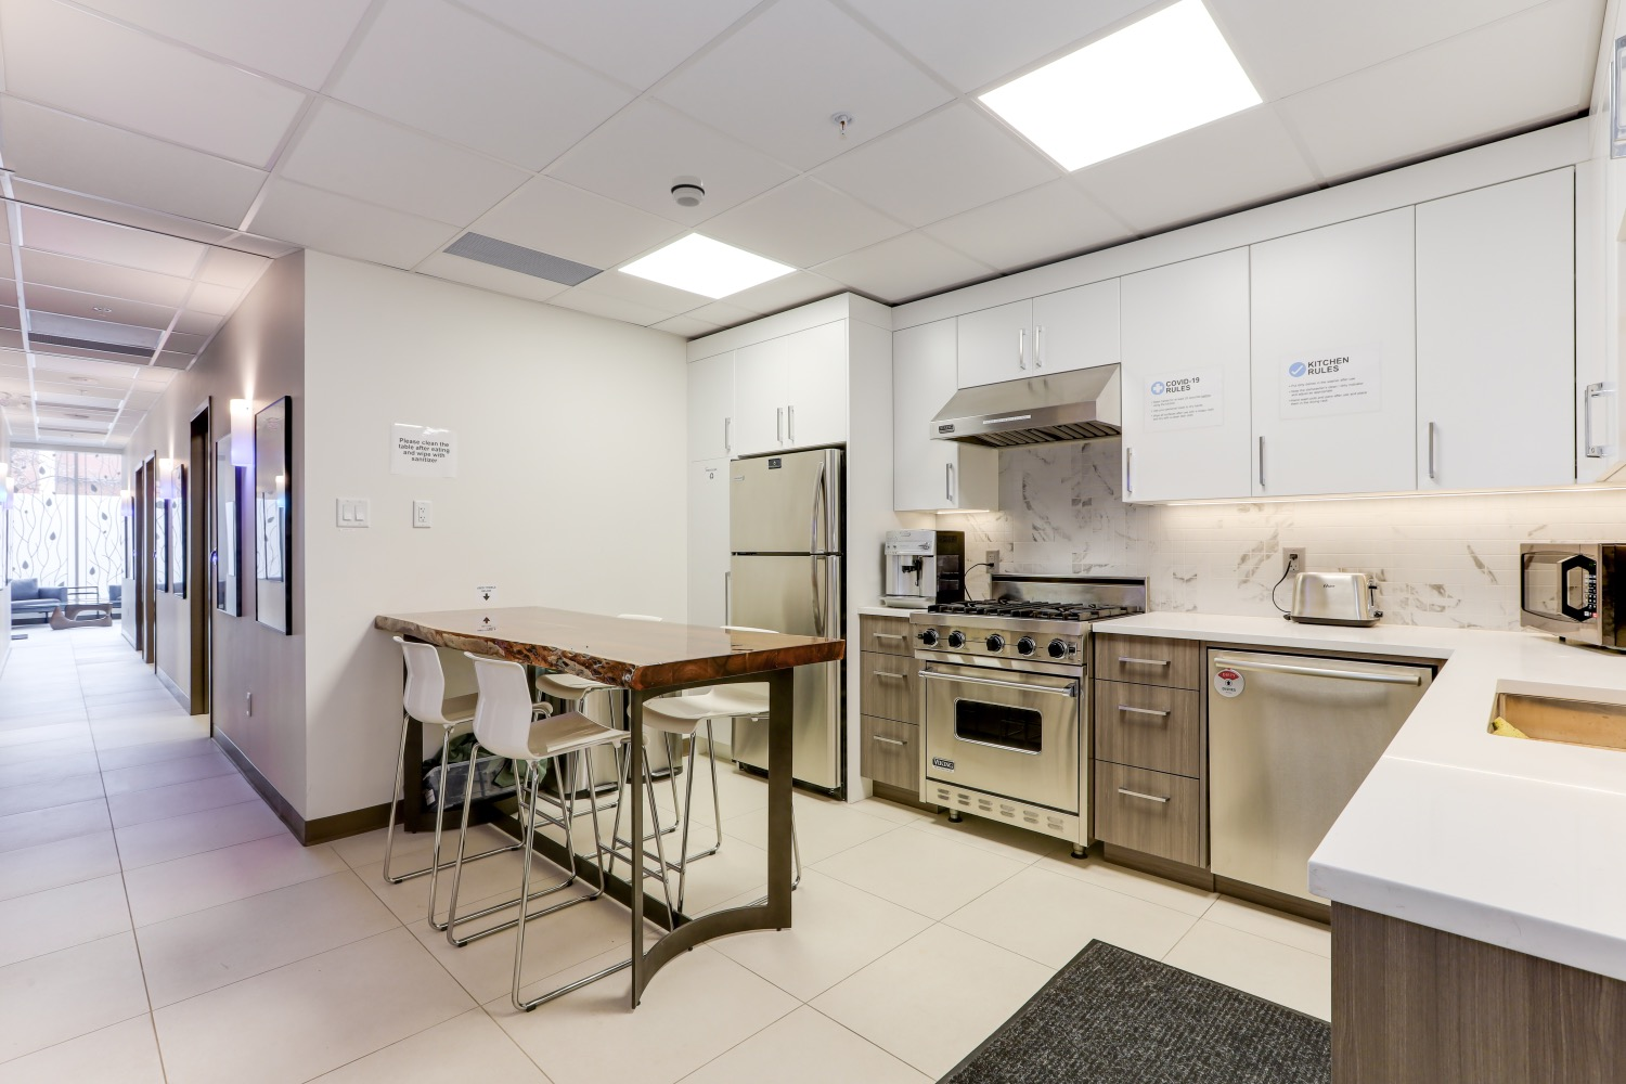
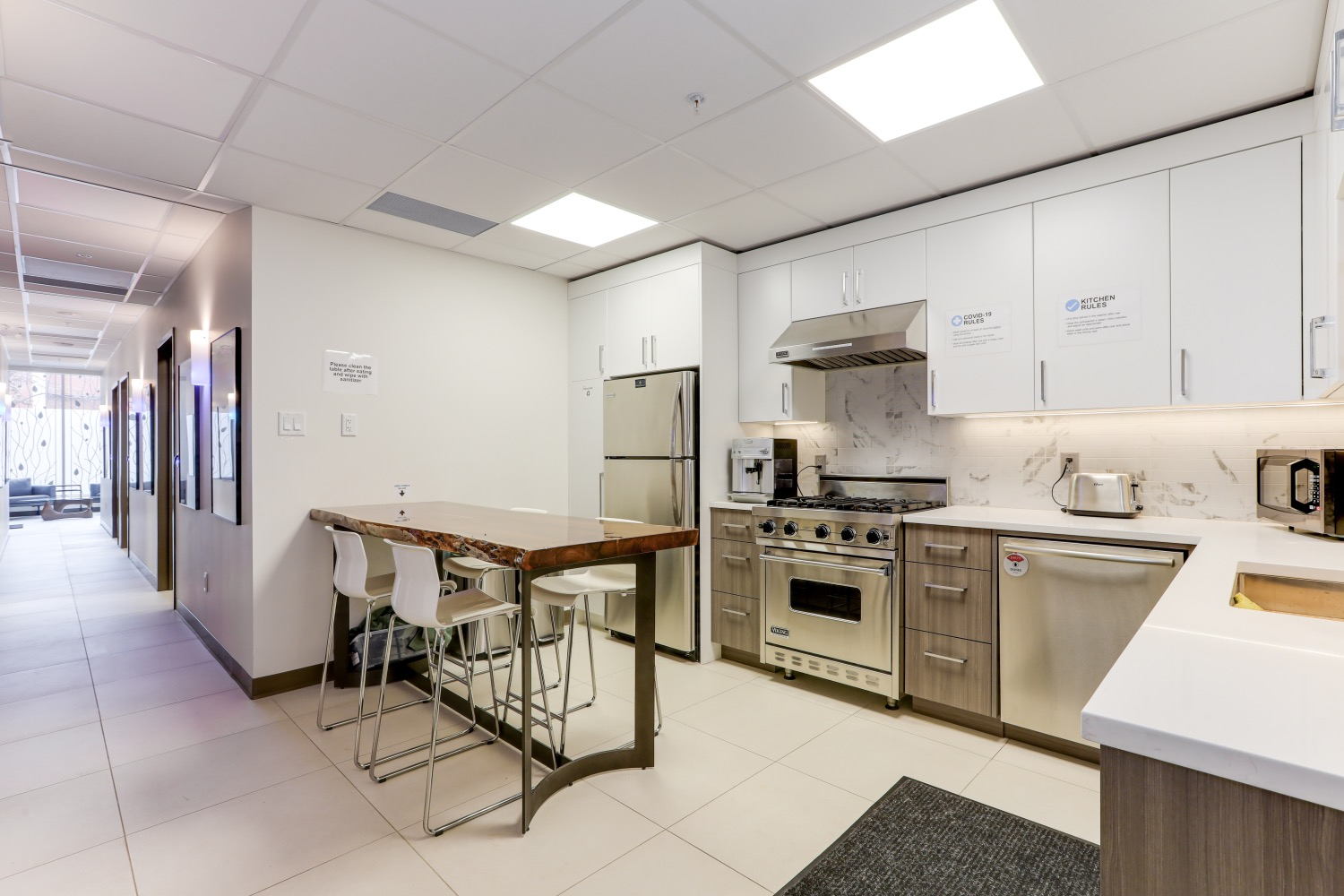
- smoke detector (687, 191)
